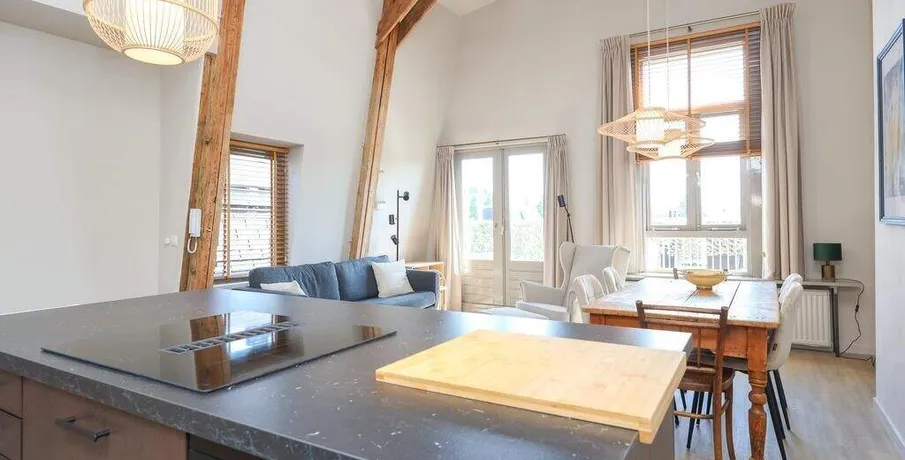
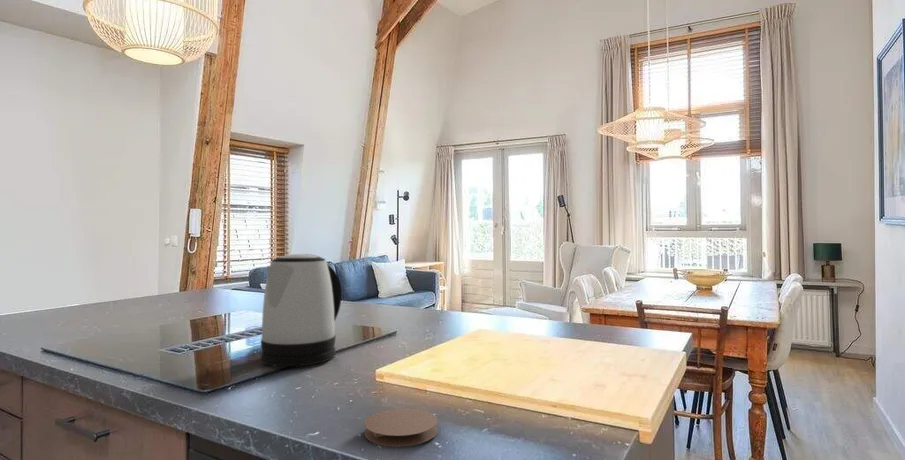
+ kettle (306, 304)
+ coaster (401, 426)
